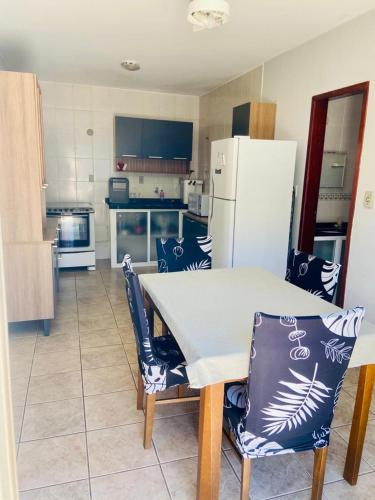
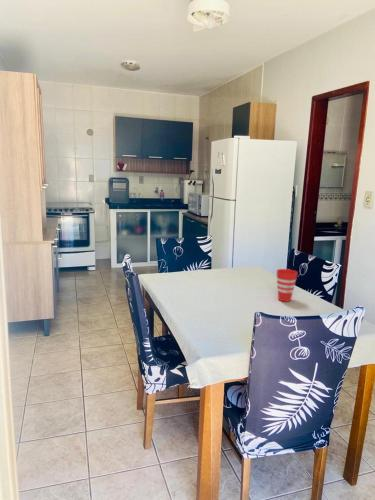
+ cup (285, 285)
